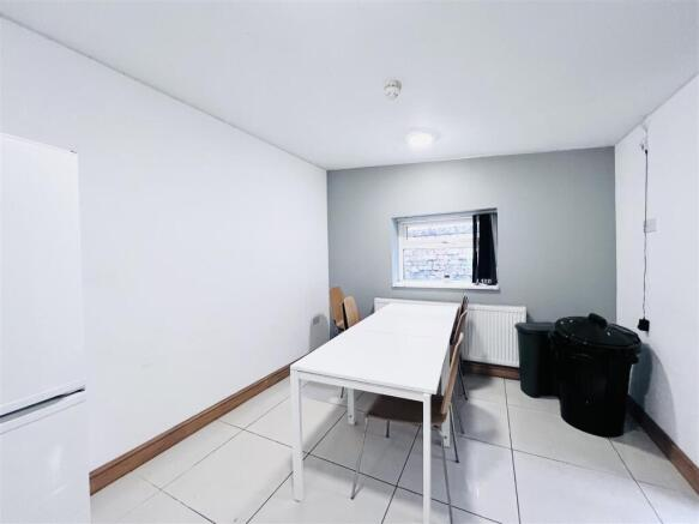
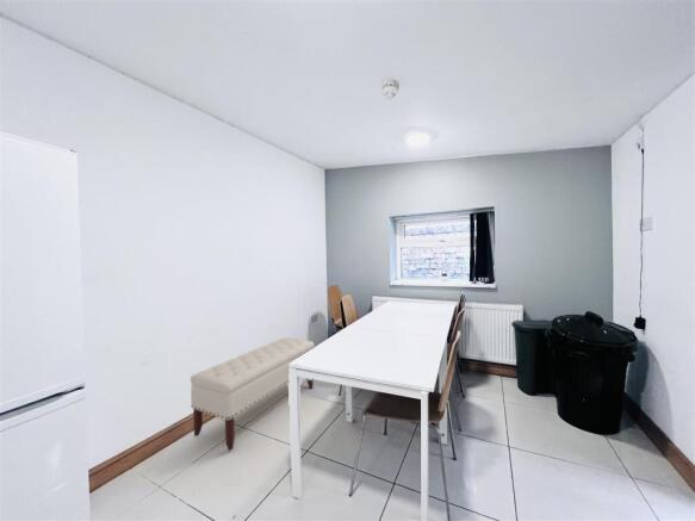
+ bench (261, 380)
